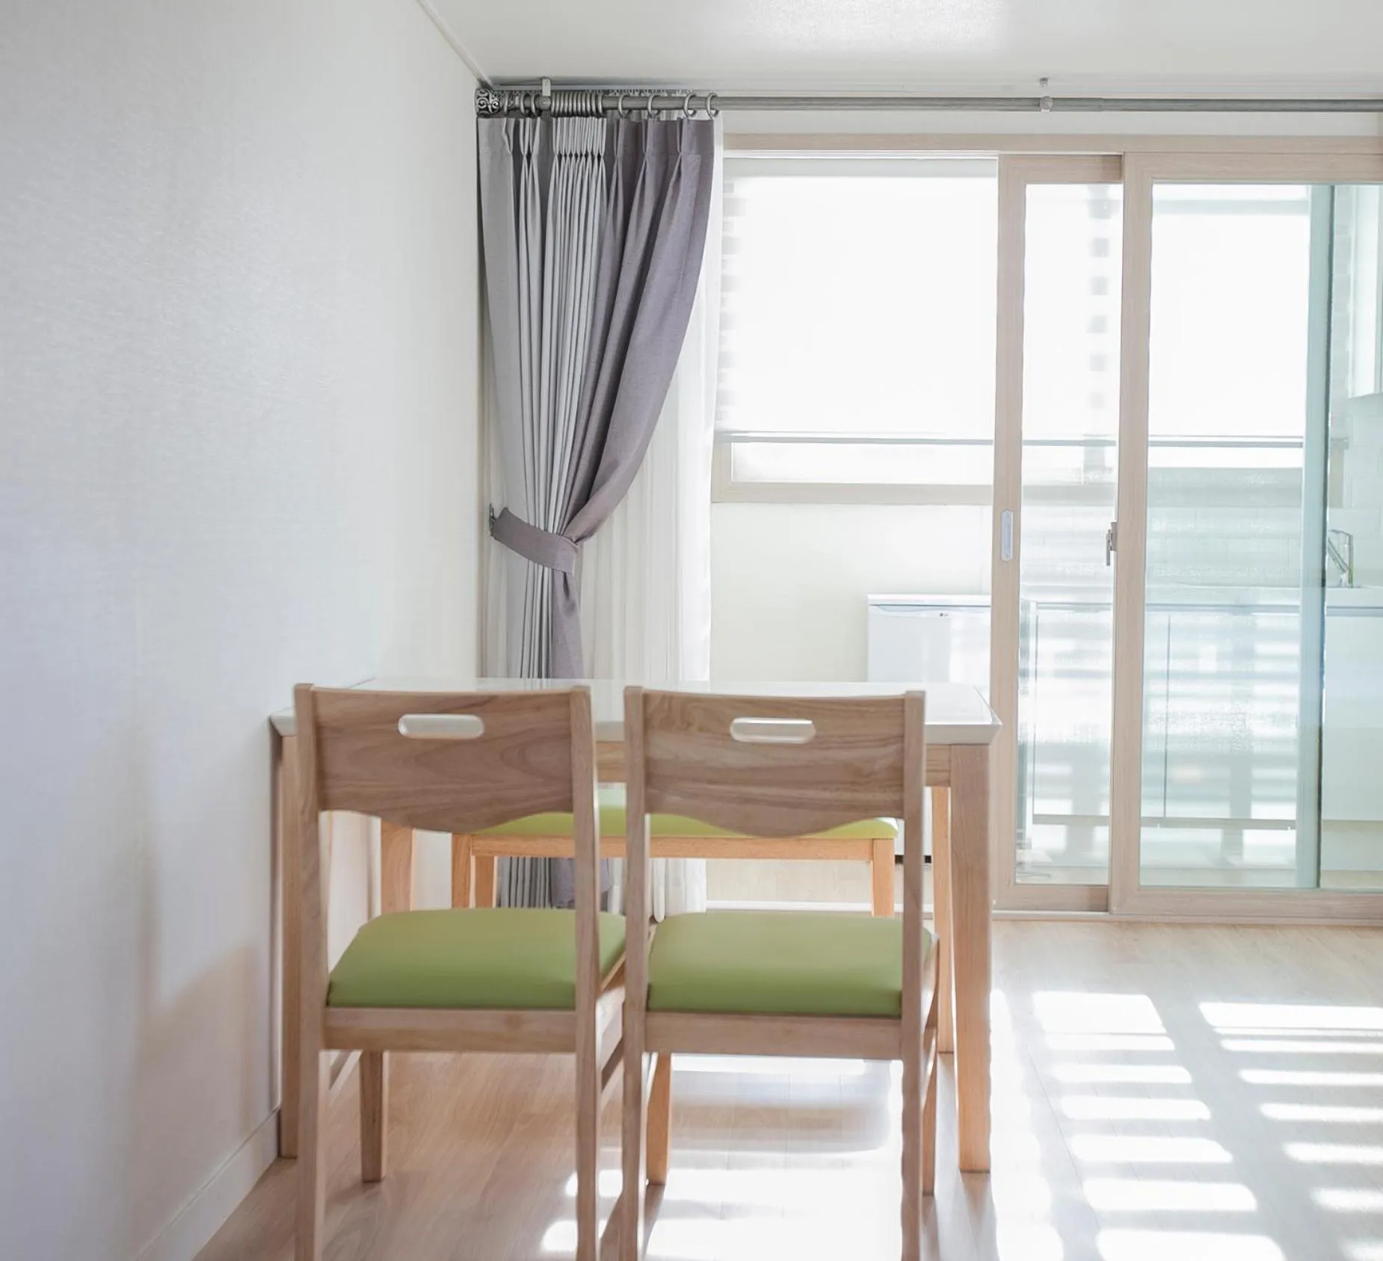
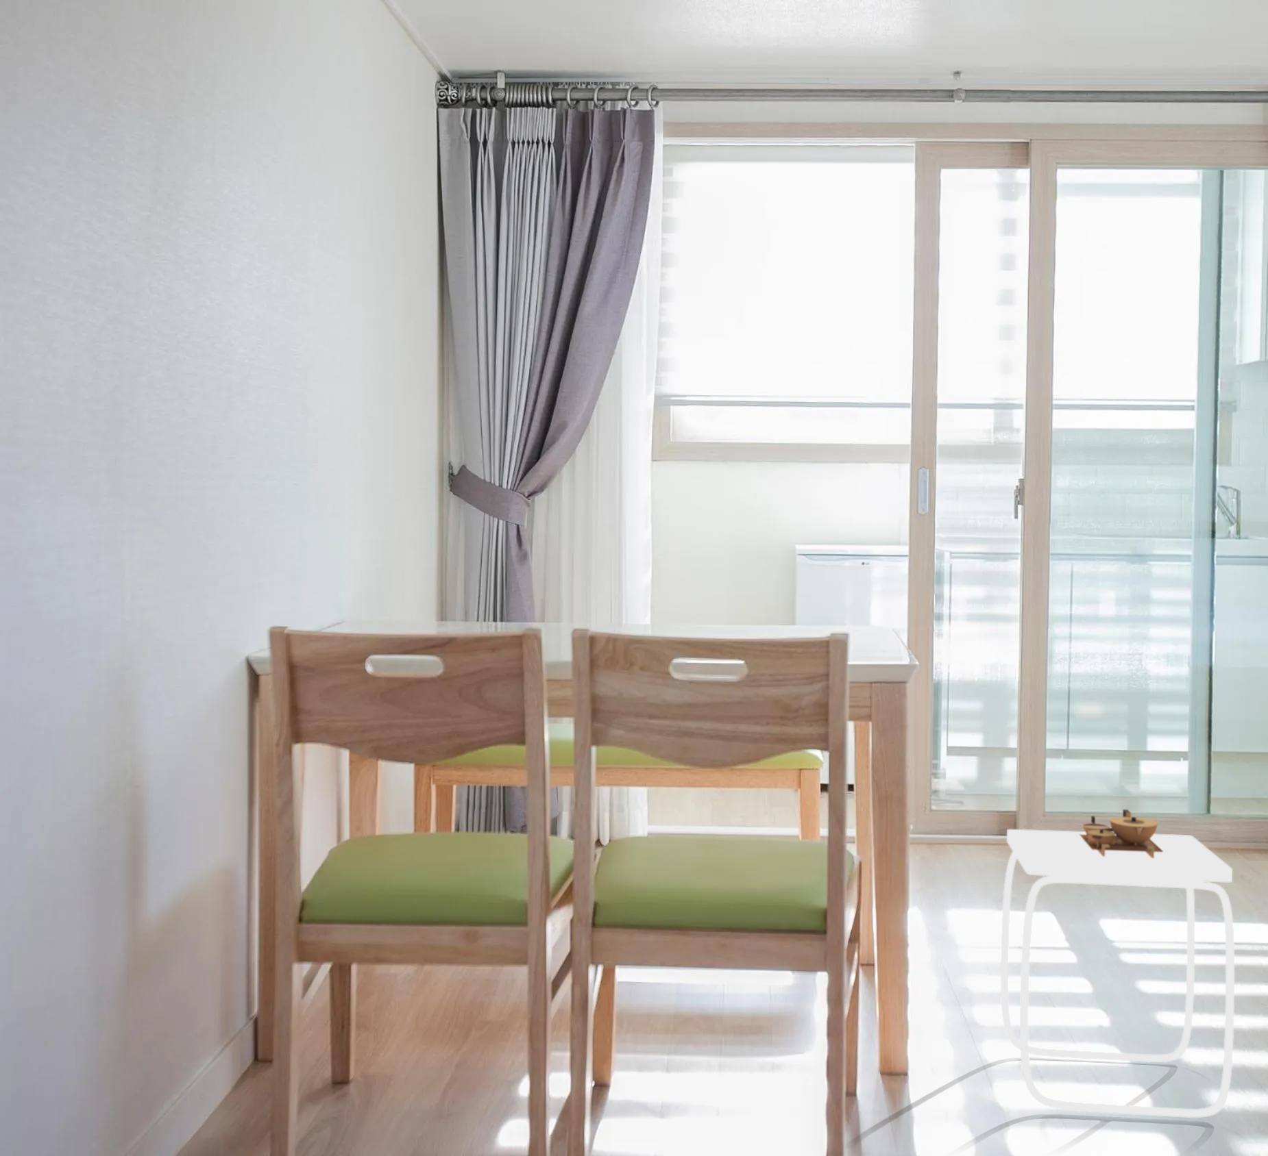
+ side table (1113, 884)
